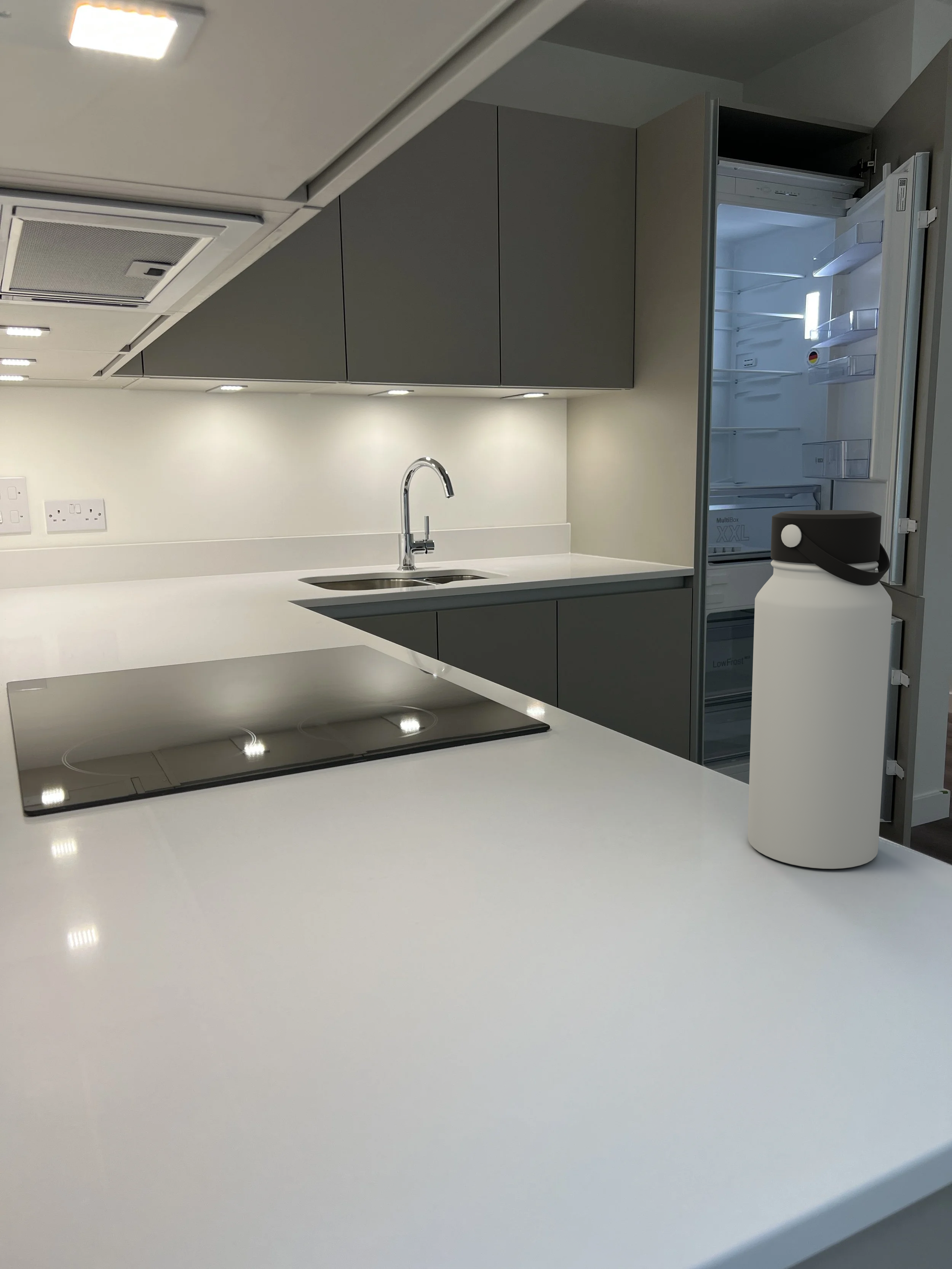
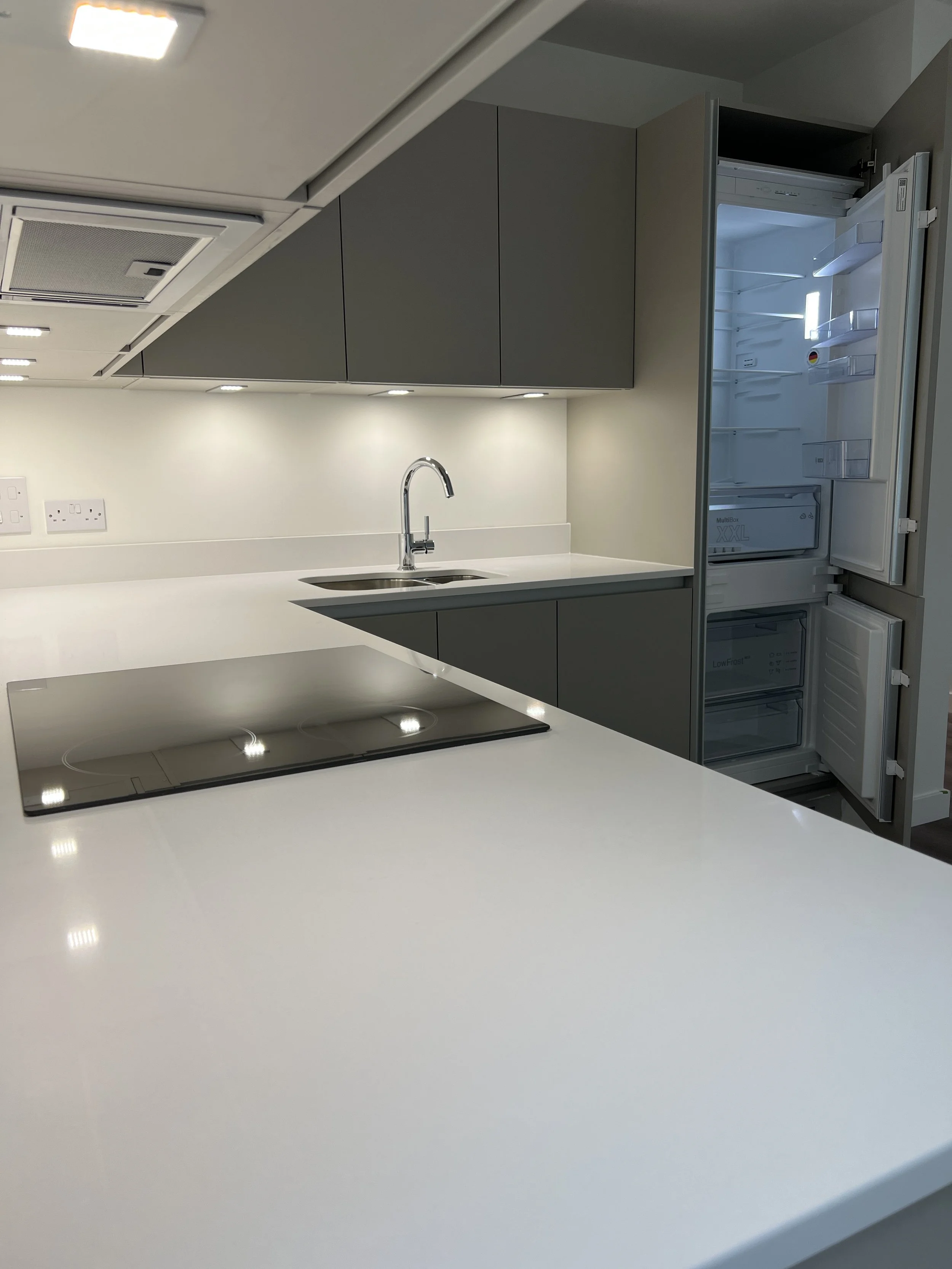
- water bottle (818, 683)
